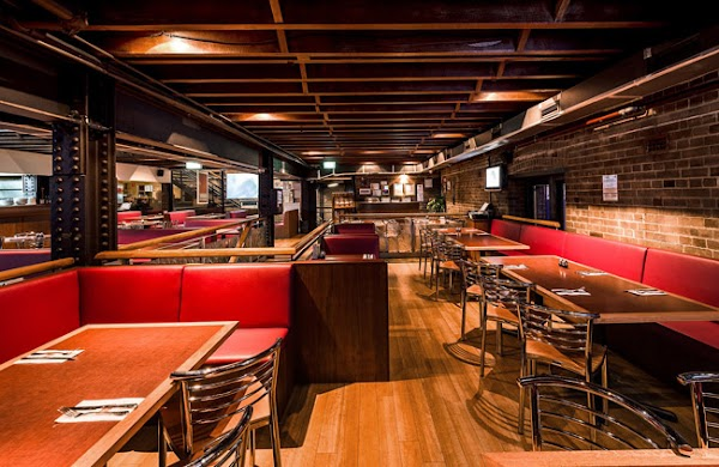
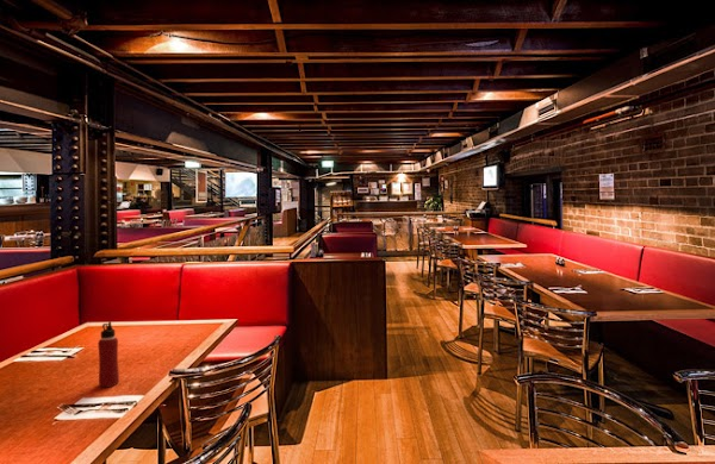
+ water bottle (107, 352)
